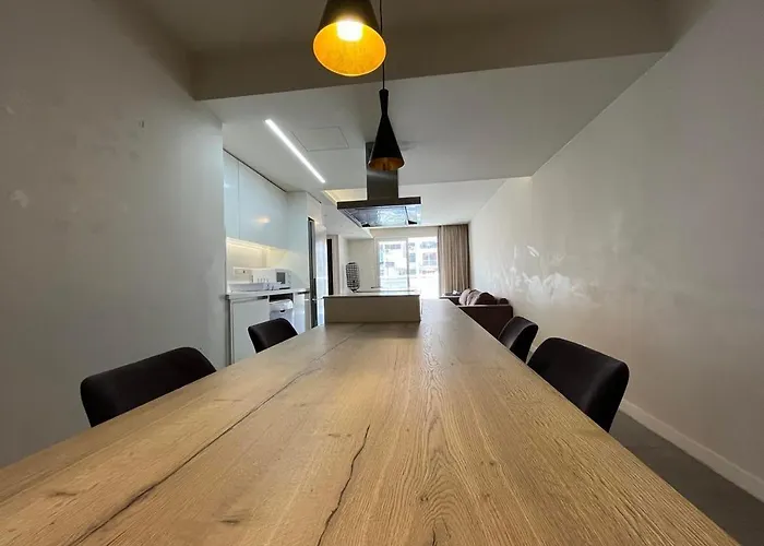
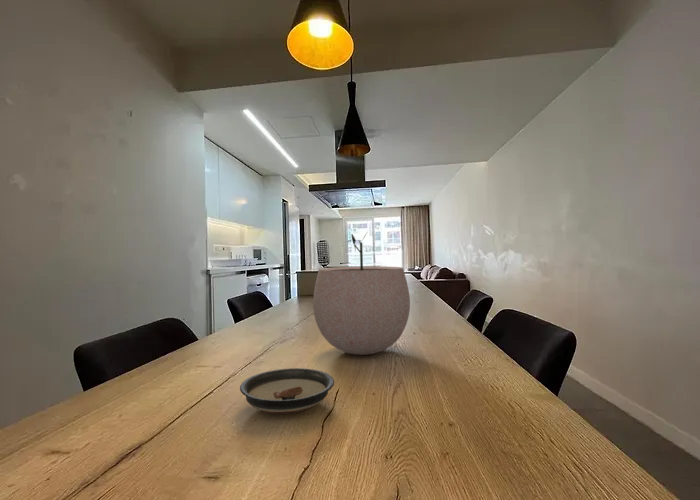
+ saucer (288, 393)
+ plant pot (361, 291)
